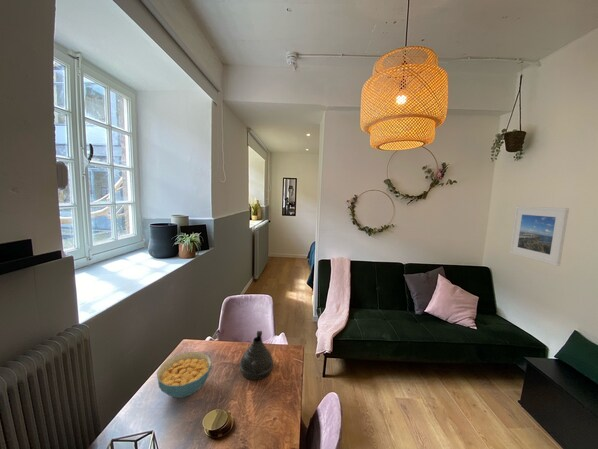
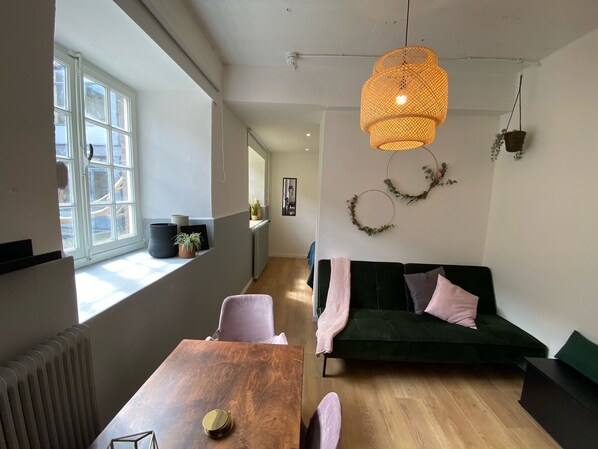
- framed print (535, 233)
- cereal bowl (185, 378)
- teapot (255, 358)
